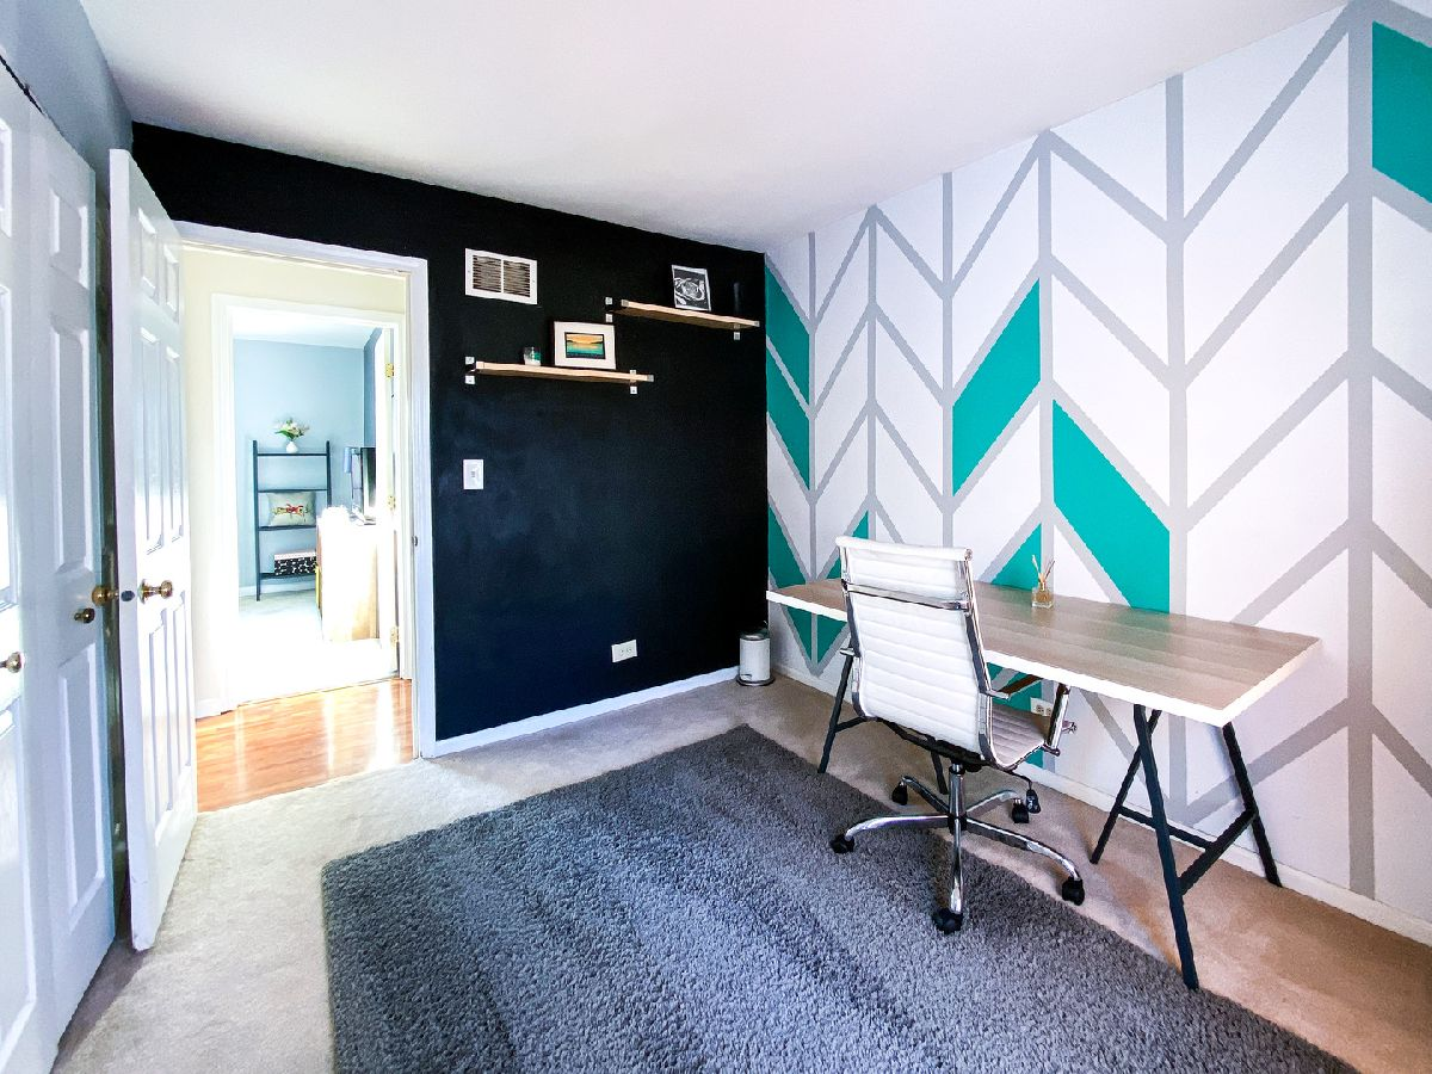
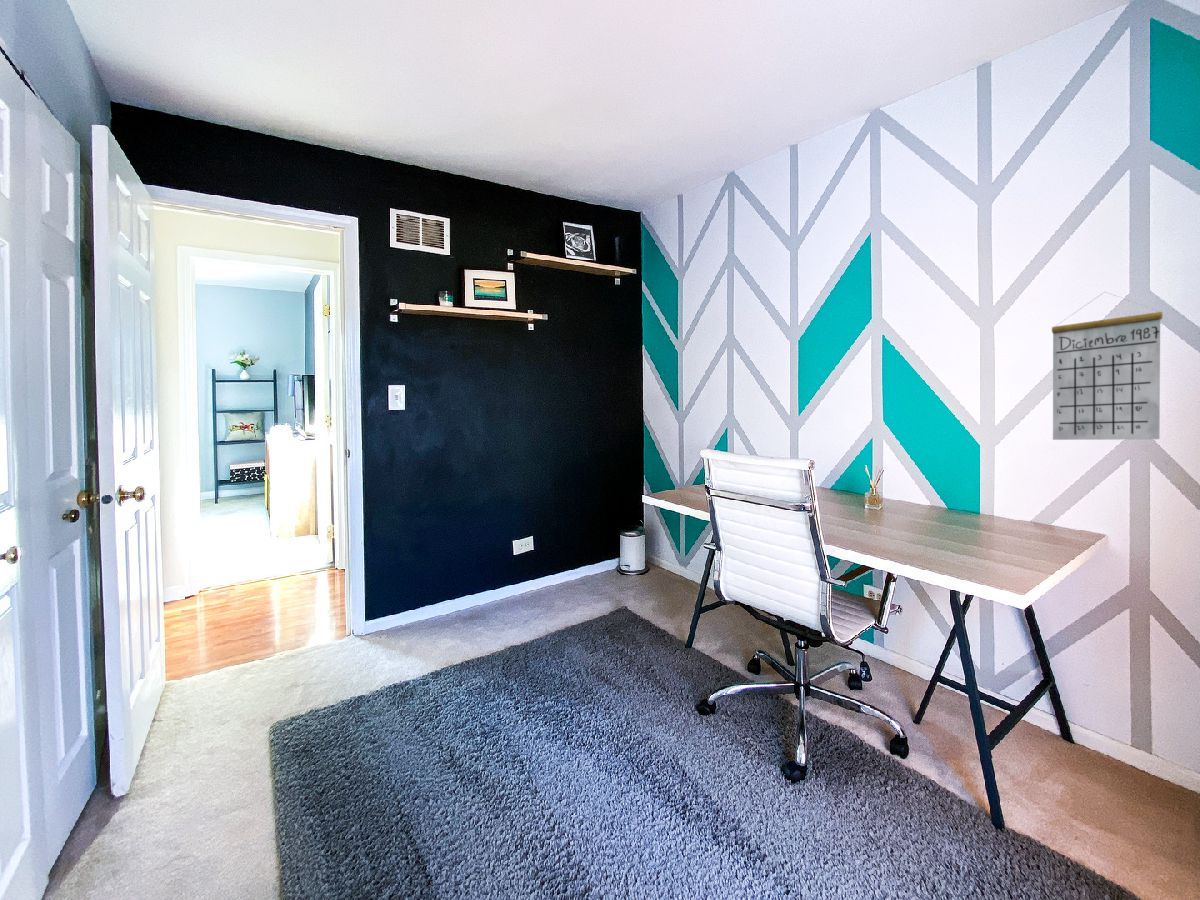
+ calendar (1103, 365)
